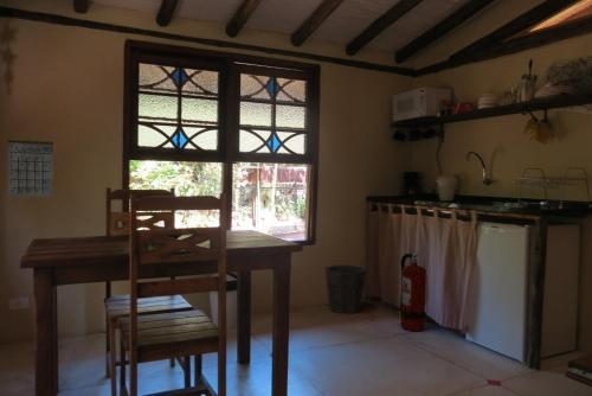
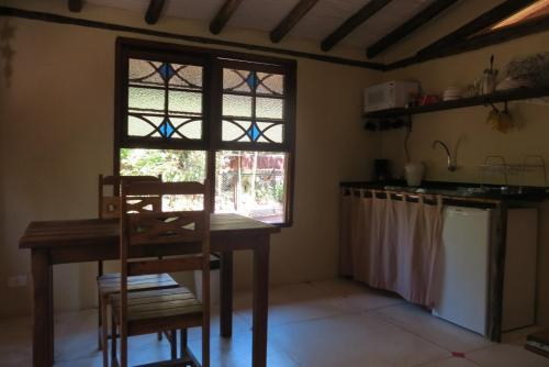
- calendar (31, 161)
- fire extinguisher (411, 288)
- waste bin (345, 288)
